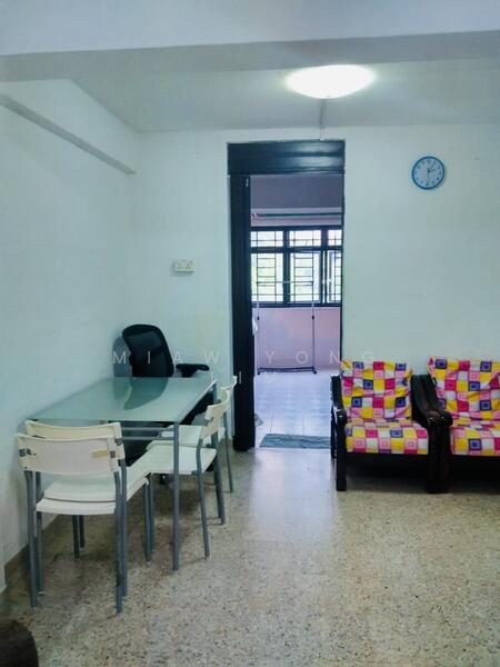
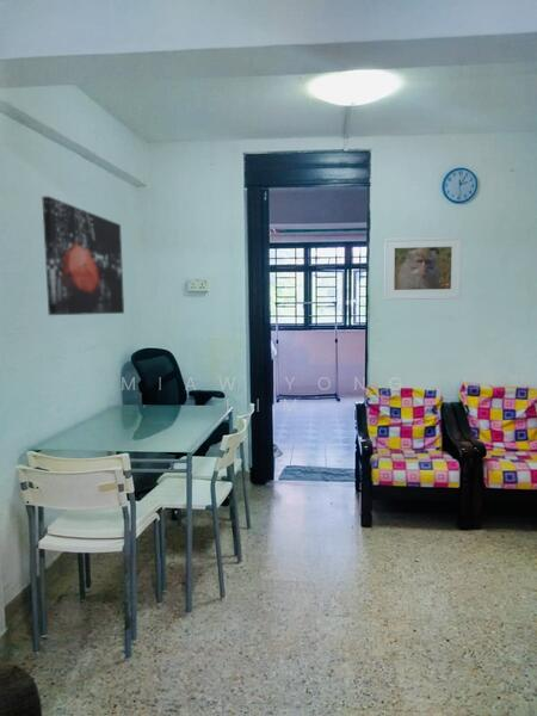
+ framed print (422, 268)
+ wall art (88, 264)
